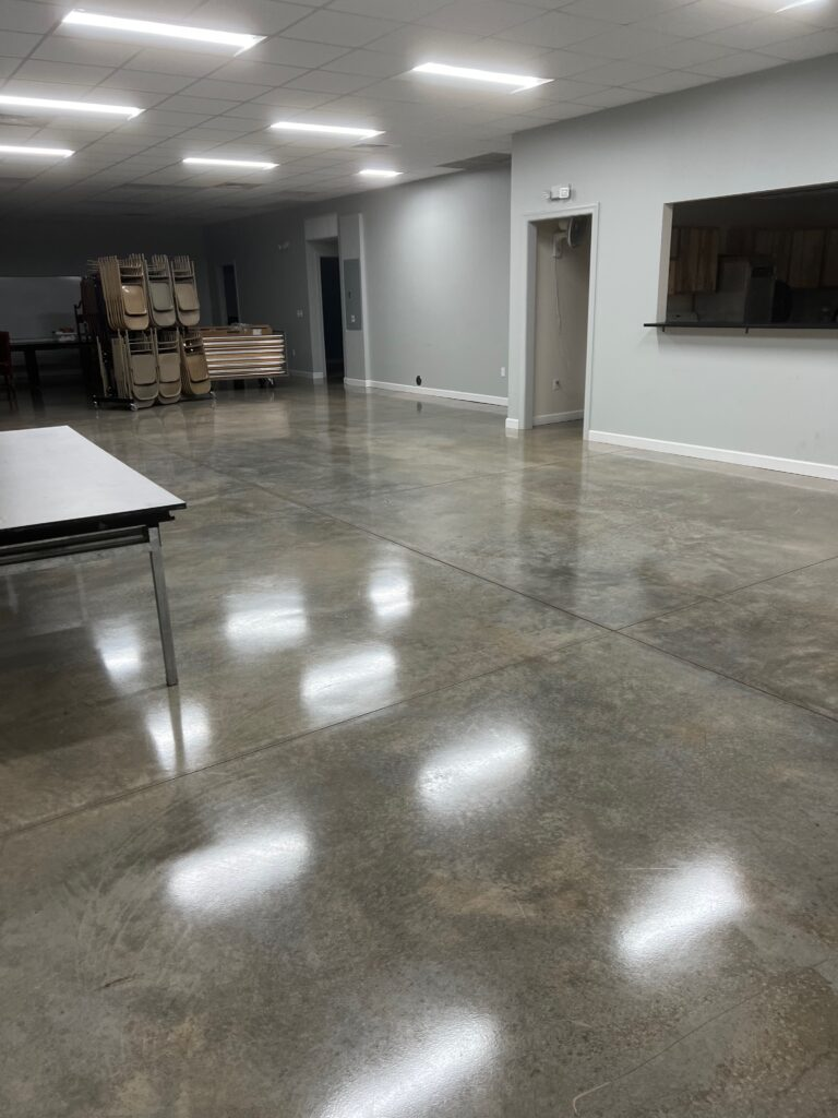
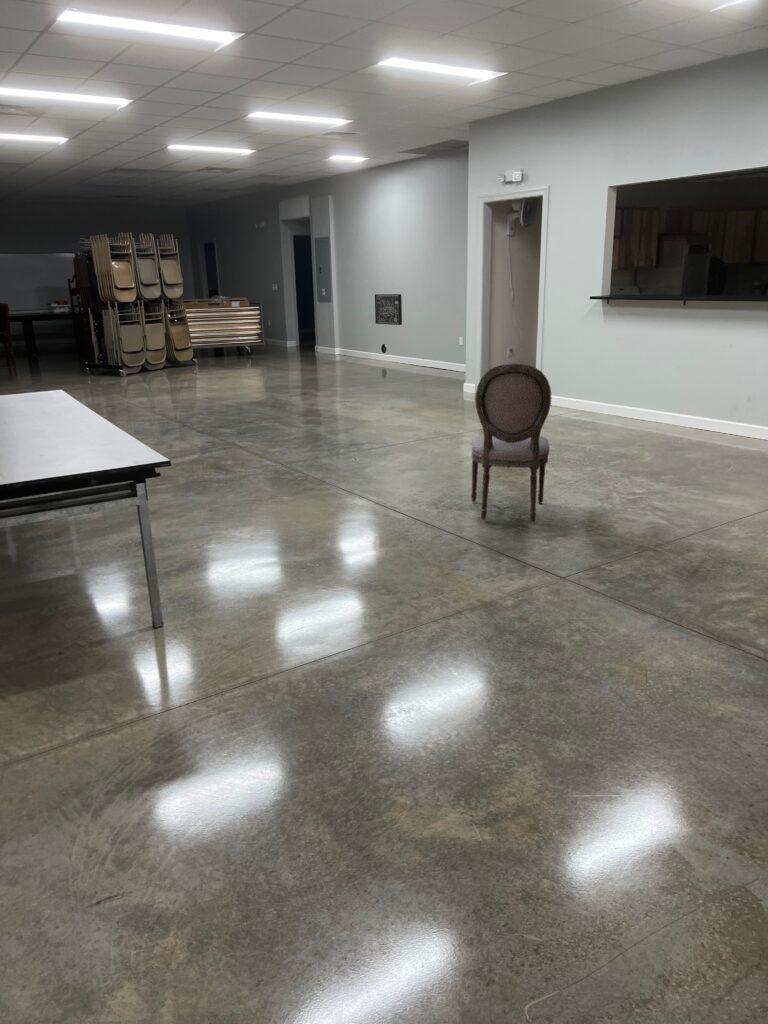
+ dining chair (511, 436)
+ wall art (388, 309)
